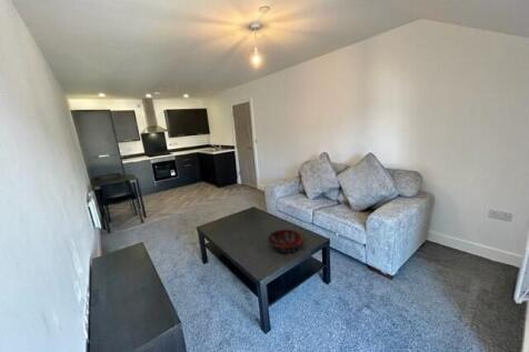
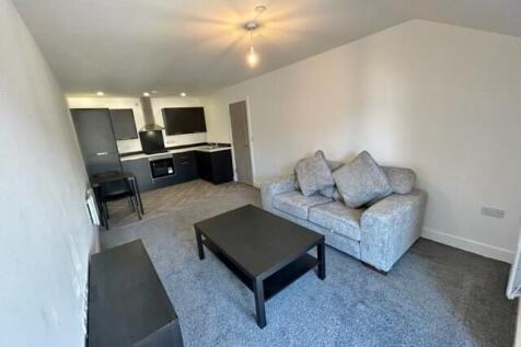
- decorative bowl (286, 242)
